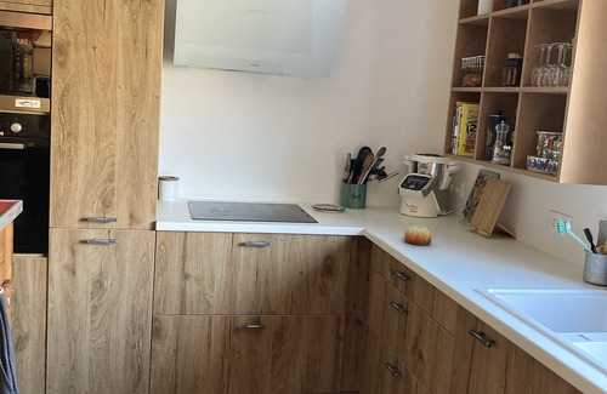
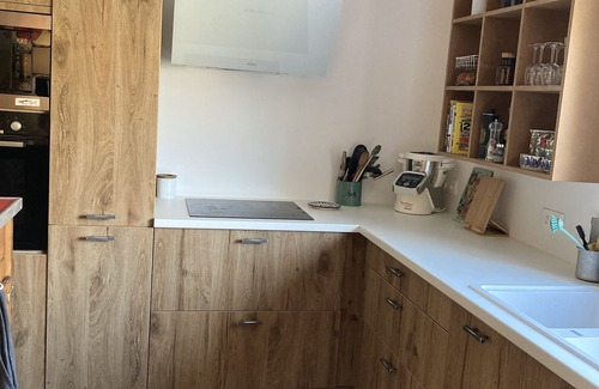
- fruit (418, 234)
